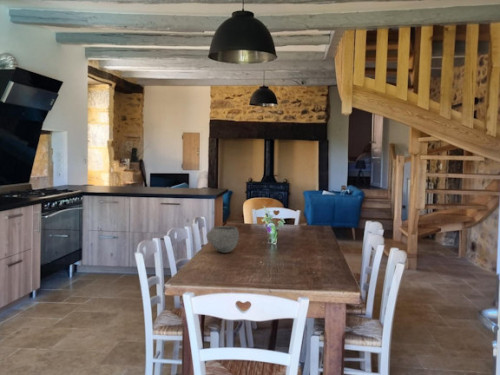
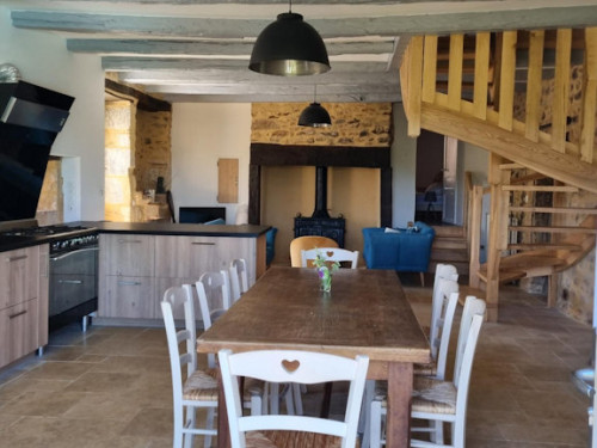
- bowl (222, 239)
